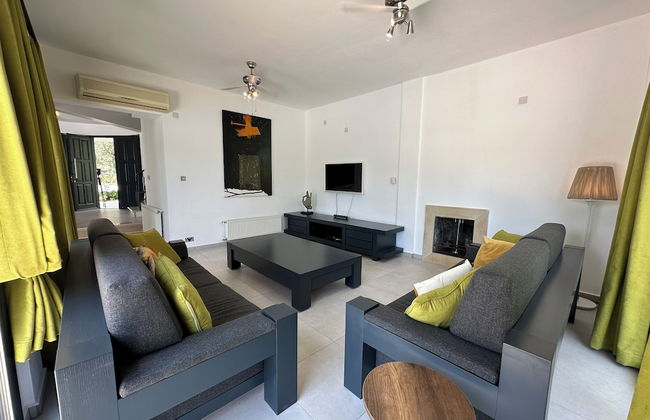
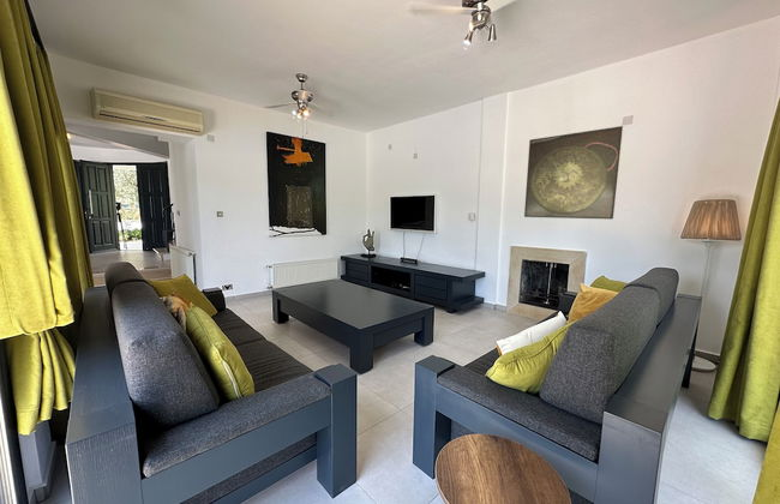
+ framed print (568, 176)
